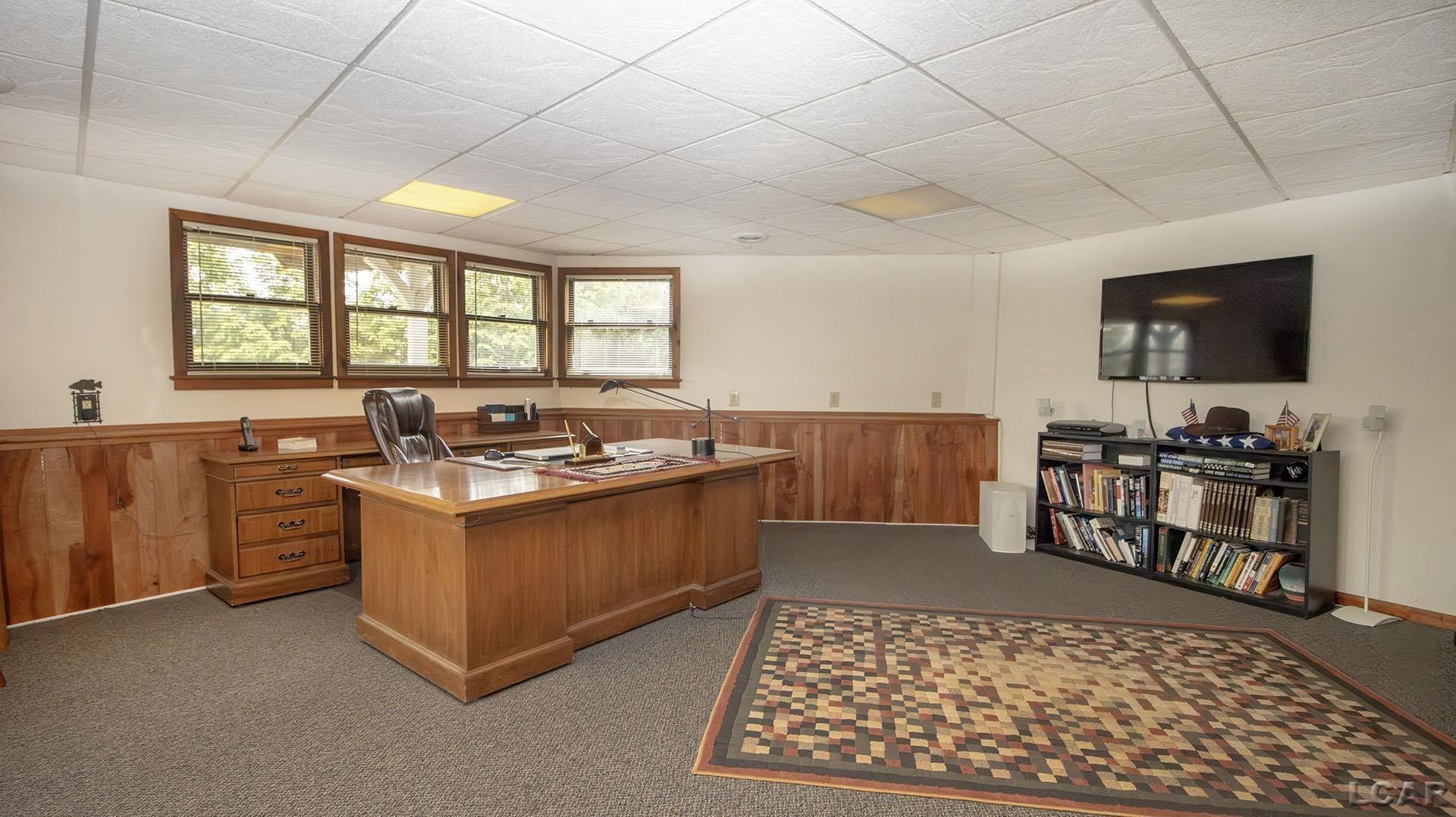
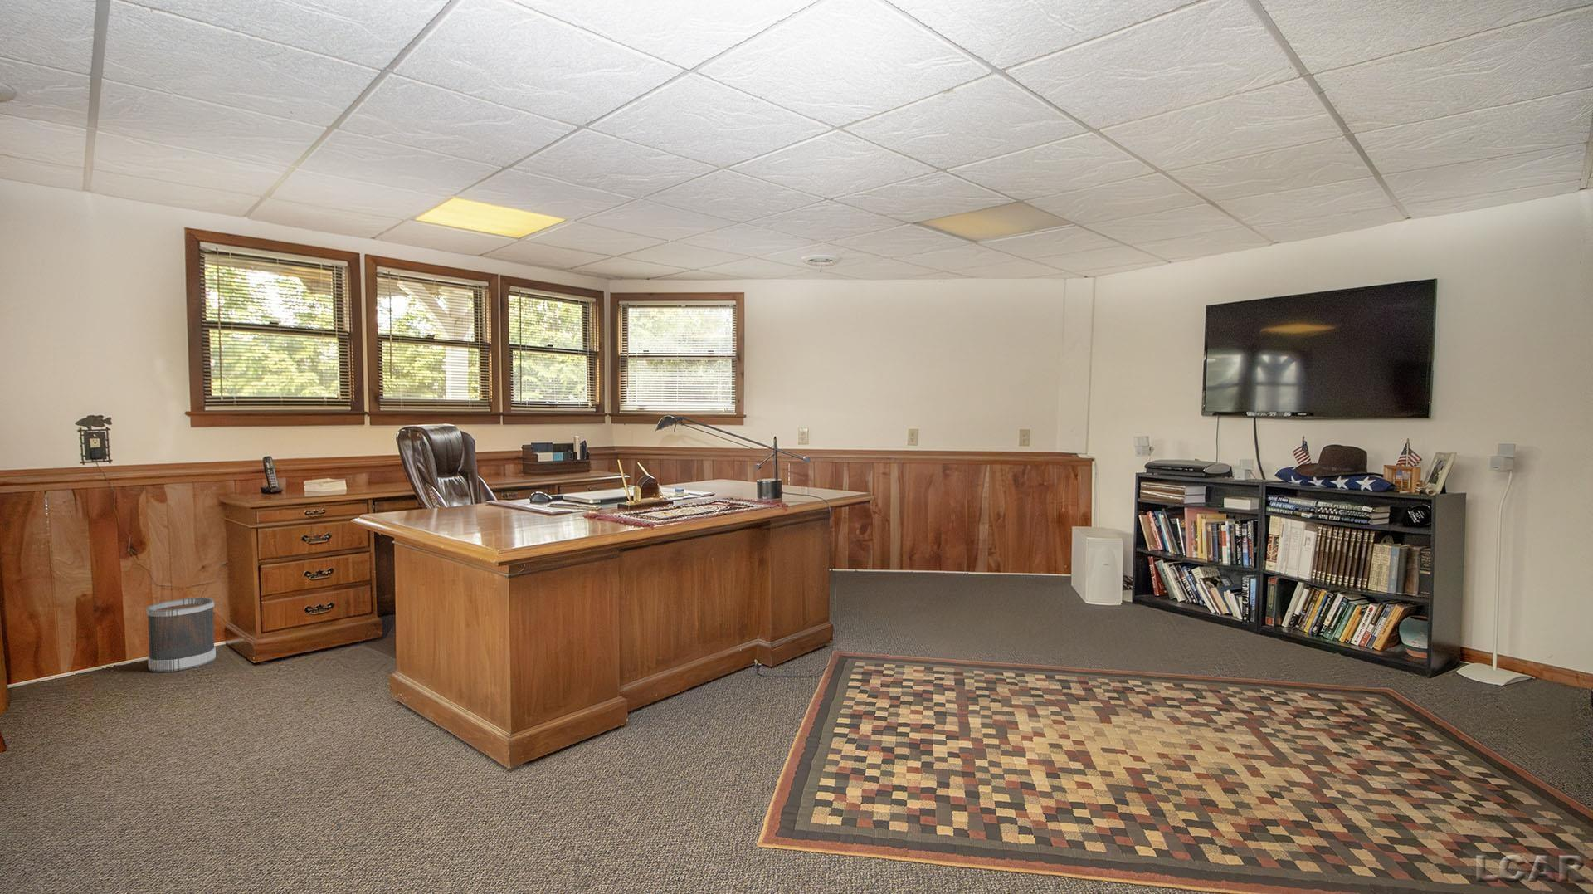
+ wastebasket (182, 634)
